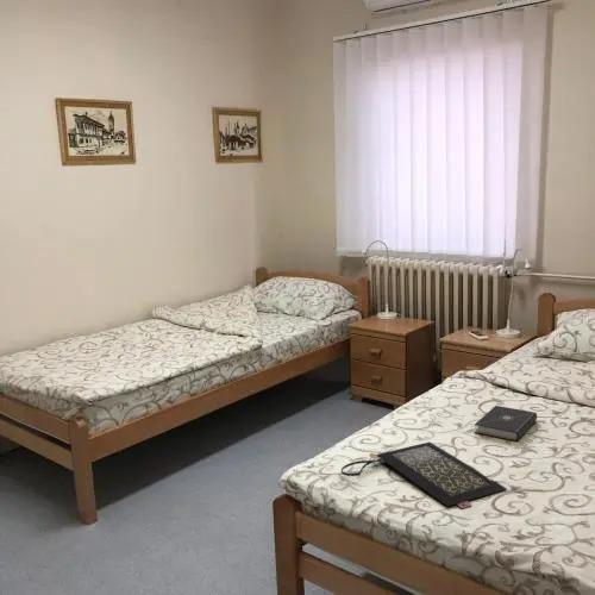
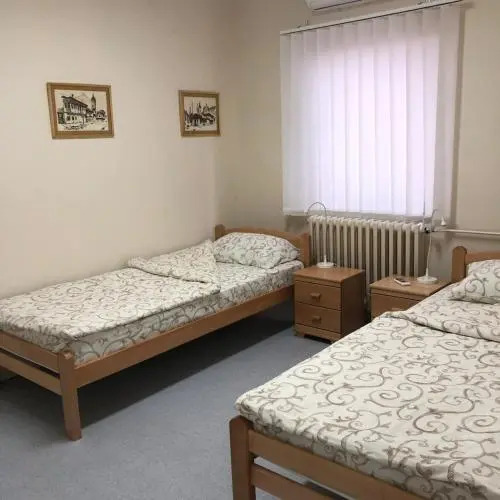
- book (506, 421)
- clutch bag (431, 468)
